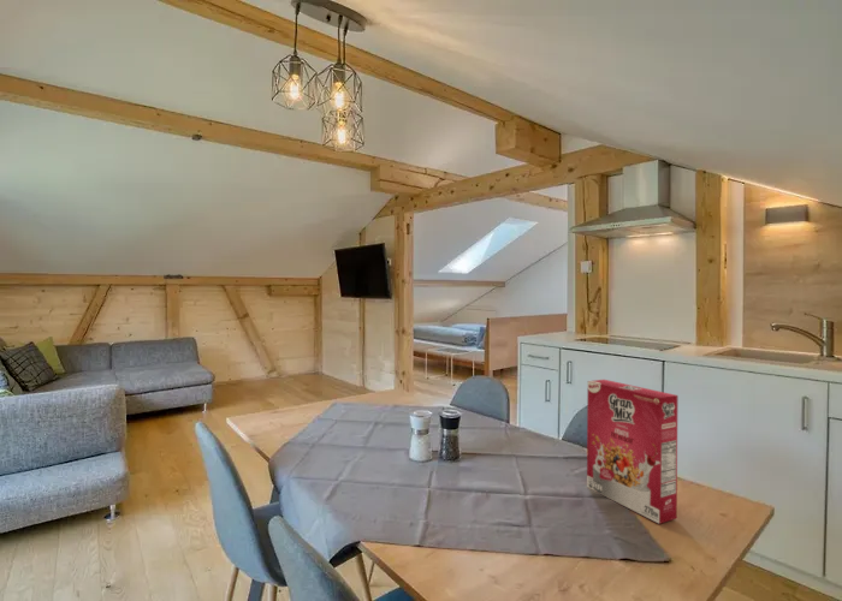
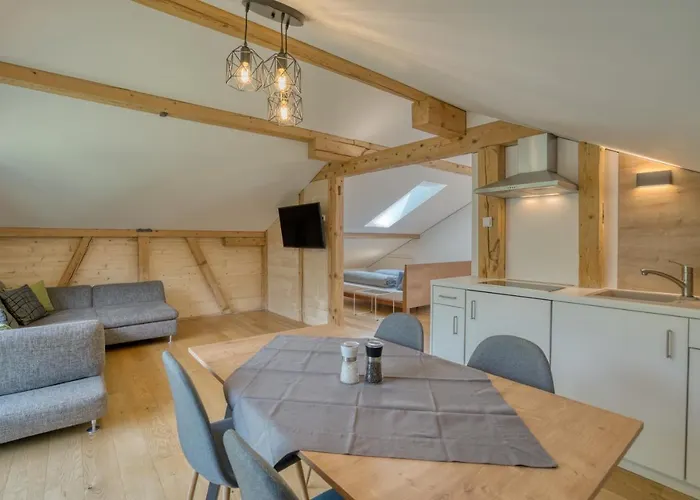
- cereal box (628, 444)
